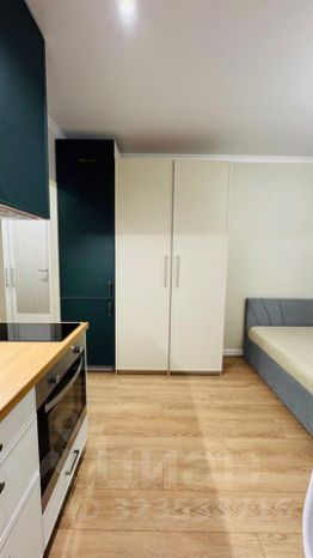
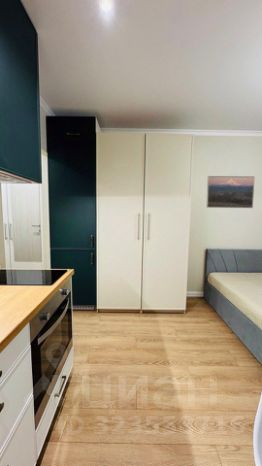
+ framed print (230, 192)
